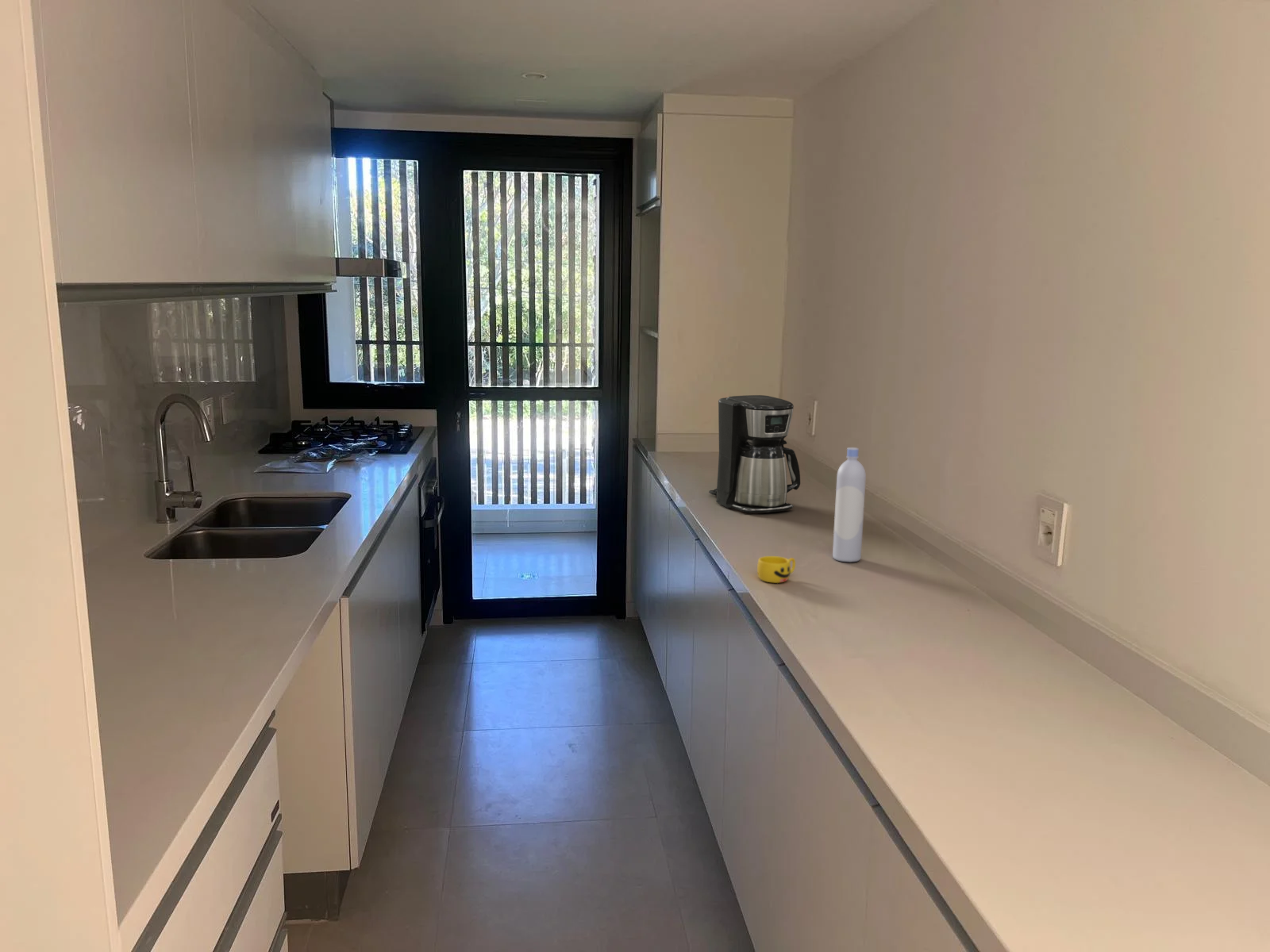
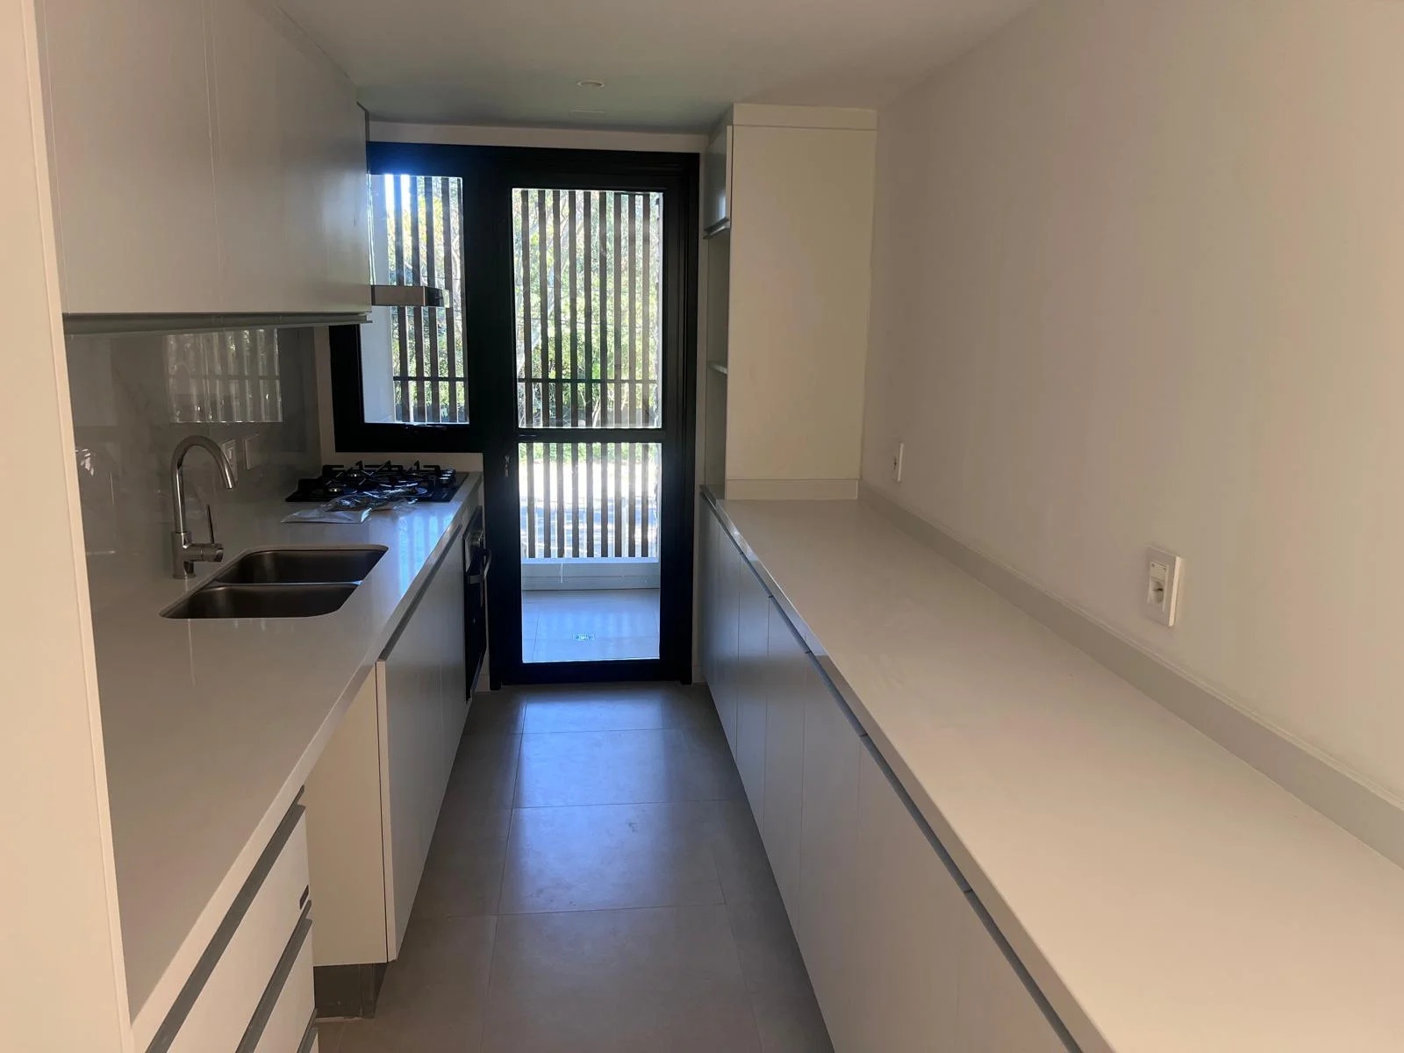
- bottle (849, 504)
- cup (778, 569)
- coffee maker (757, 450)
